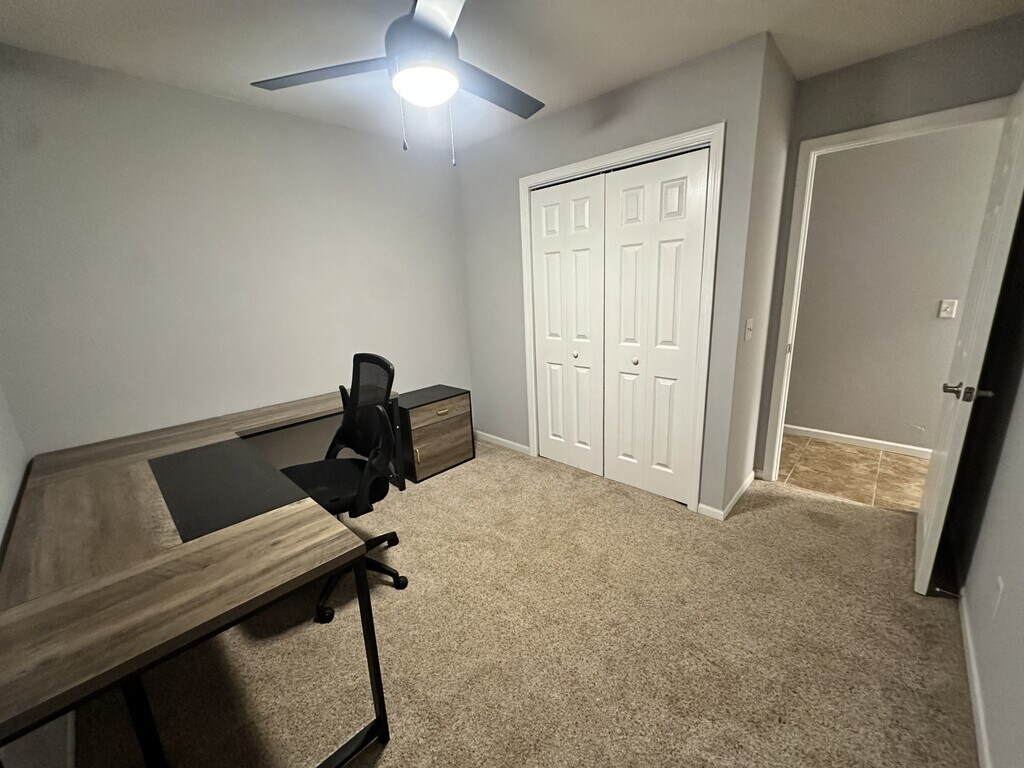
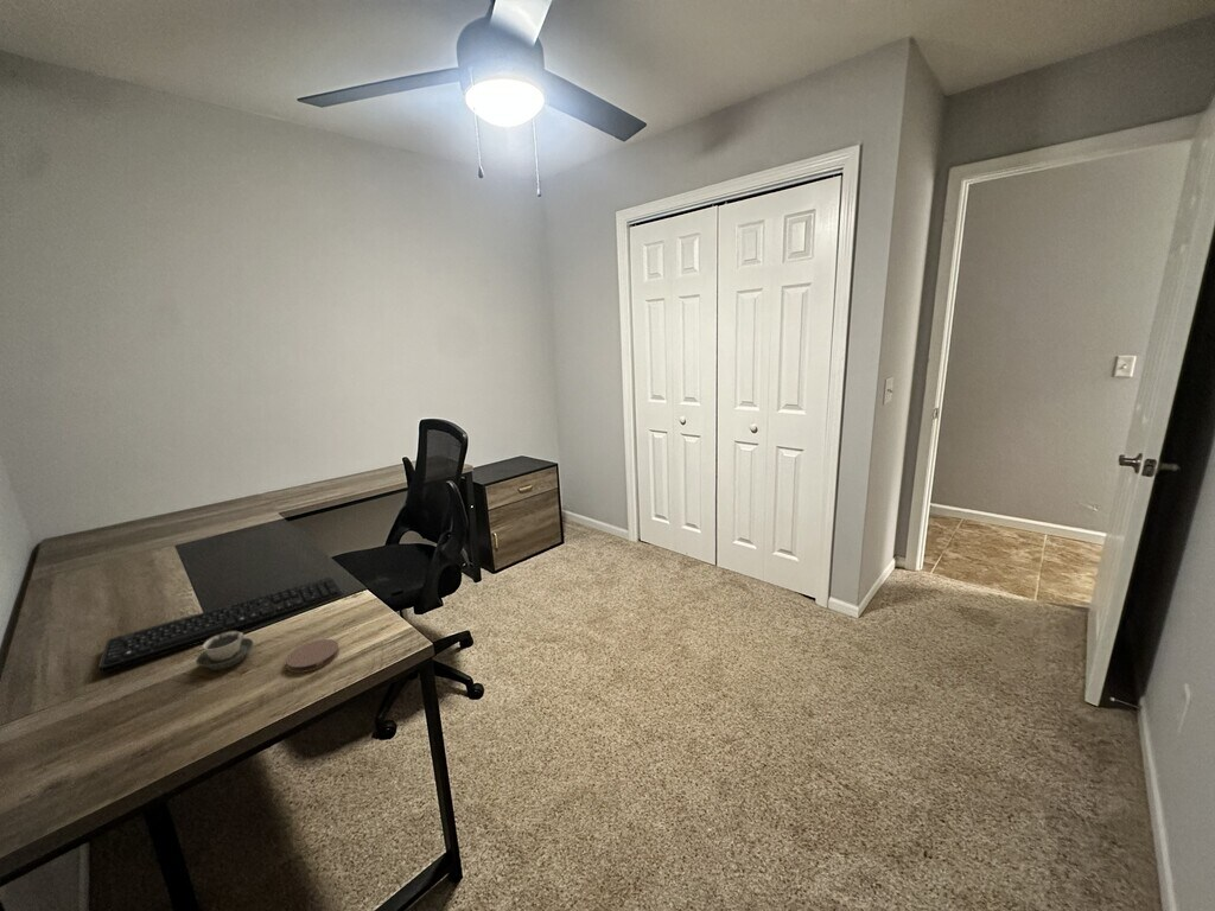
+ keyboard (234, 616)
+ cup (224, 650)
+ coaster (312, 655)
